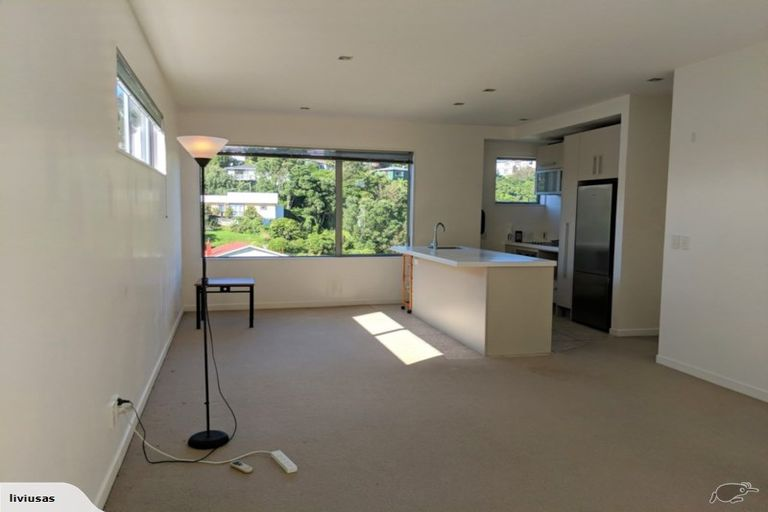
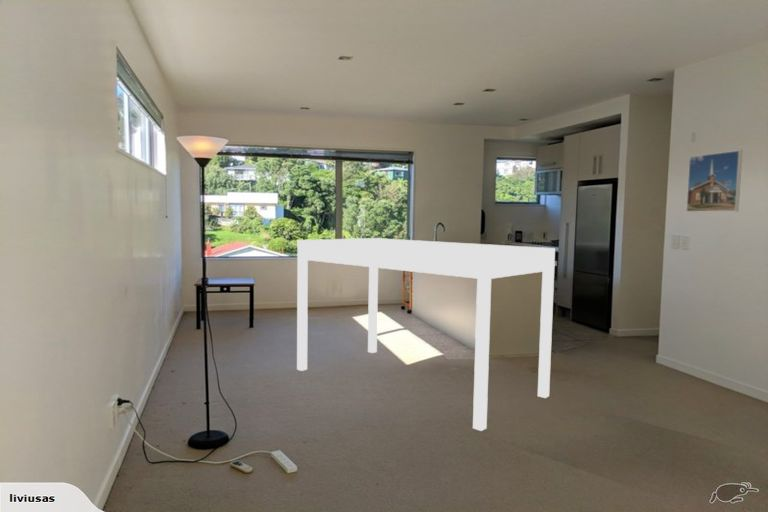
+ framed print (712, 182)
+ dining table (377, 308)
